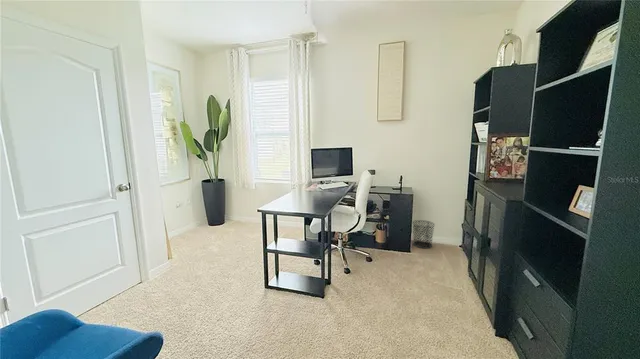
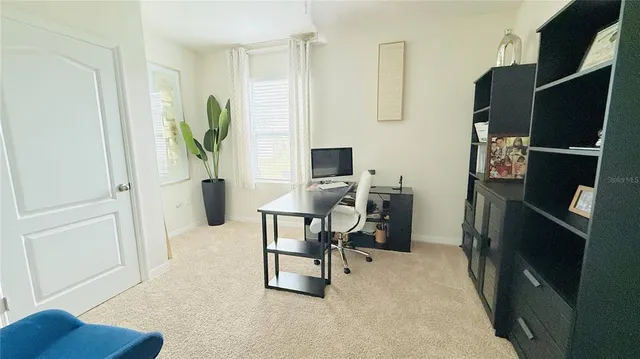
- waste bin (422, 233)
